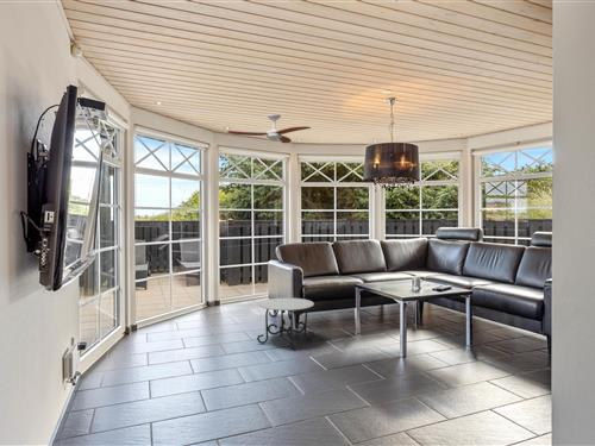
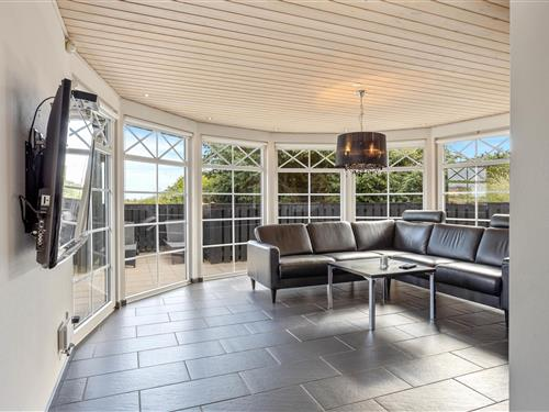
- side table (284, 322)
- ceiling fan (268, 131)
